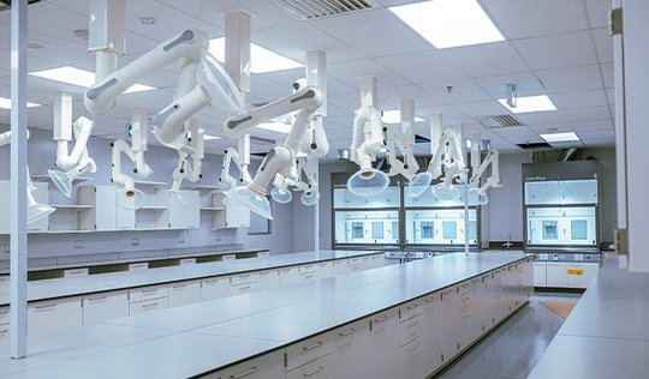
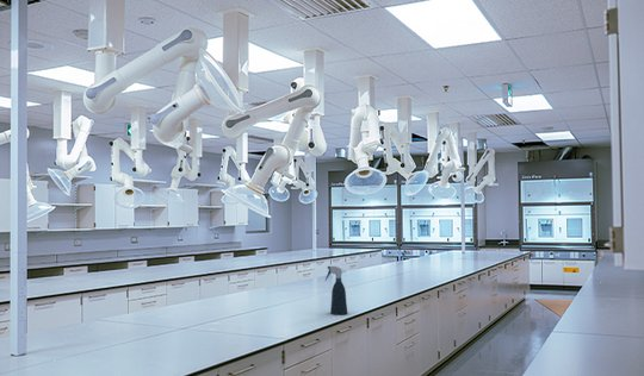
+ spray bottle (338, 289)
